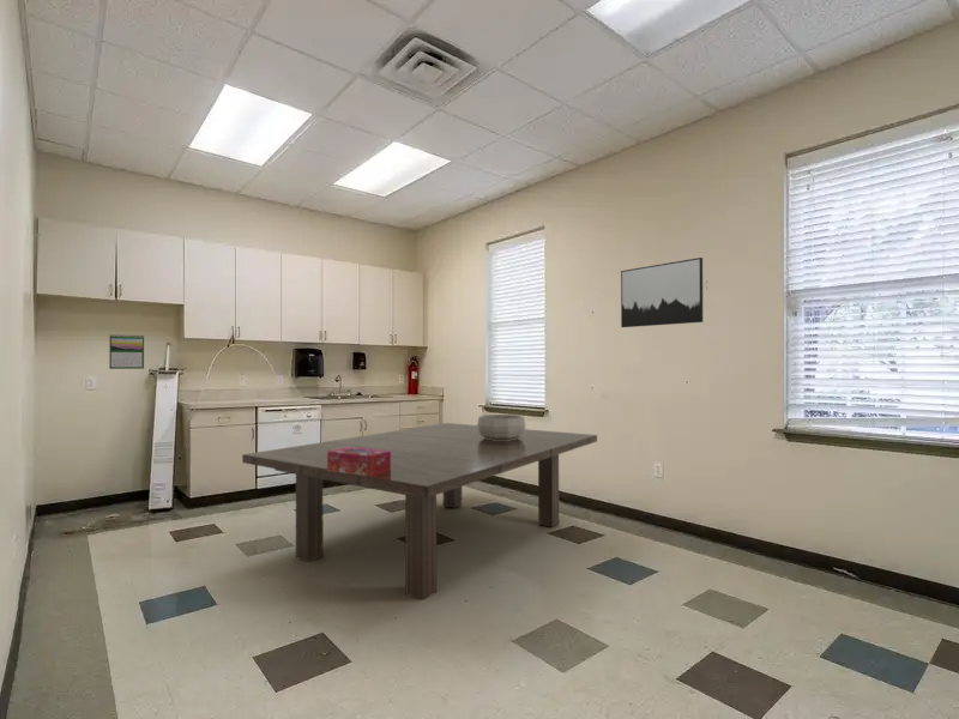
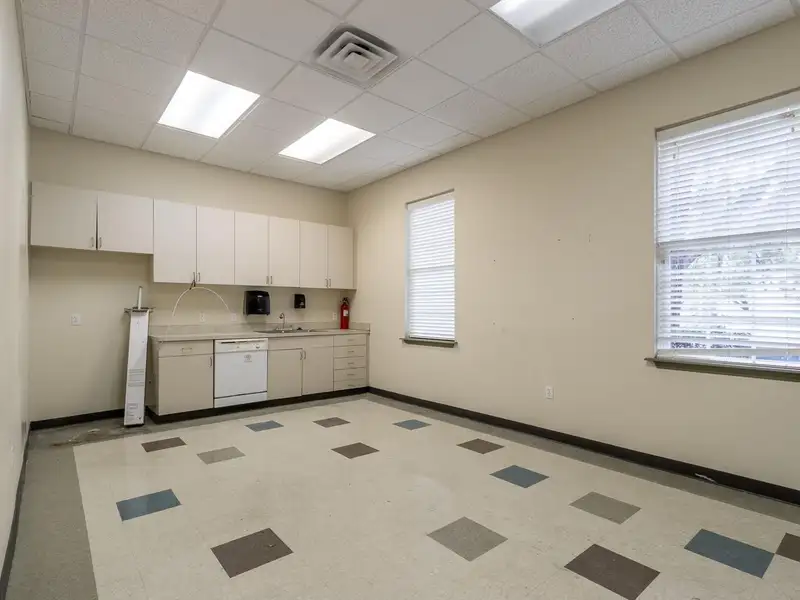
- dining table (440, 491)
- decorative bowl (501, 427)
- tissue box (358, 460)
- calendar (126, 351)
- wall art (659, 295)
